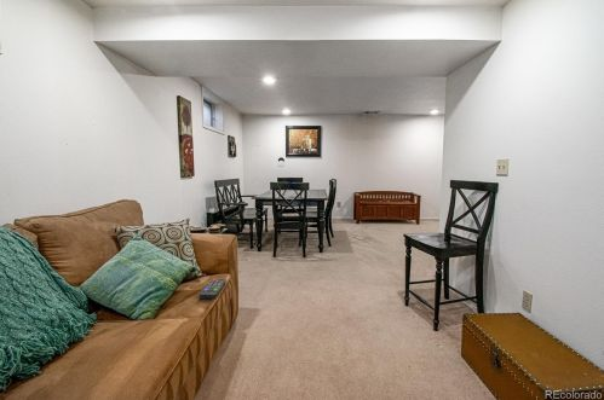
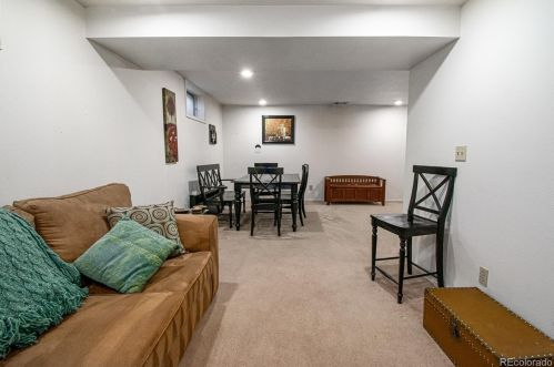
- remote control (213, 288)
